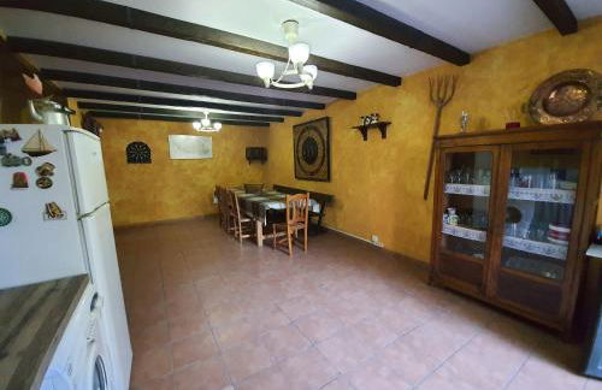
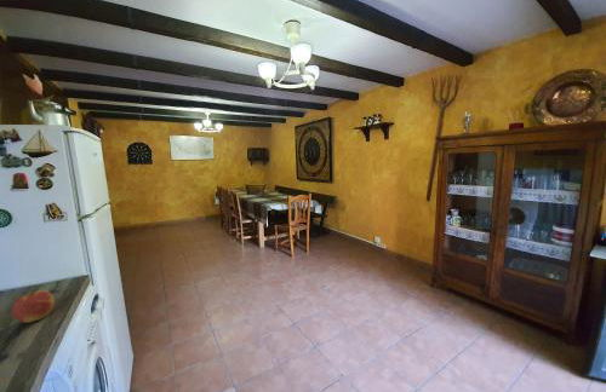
+ apple (34, 304)
